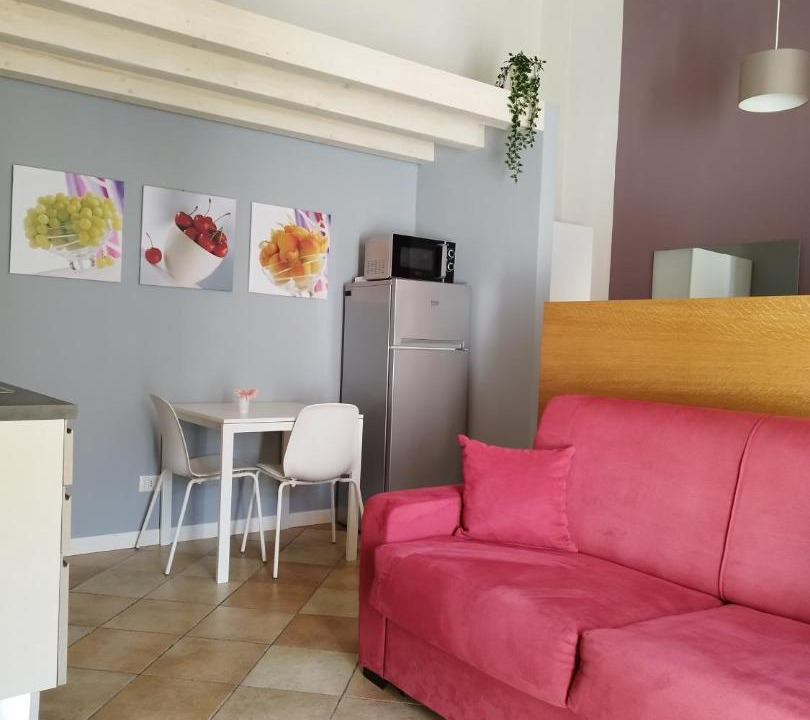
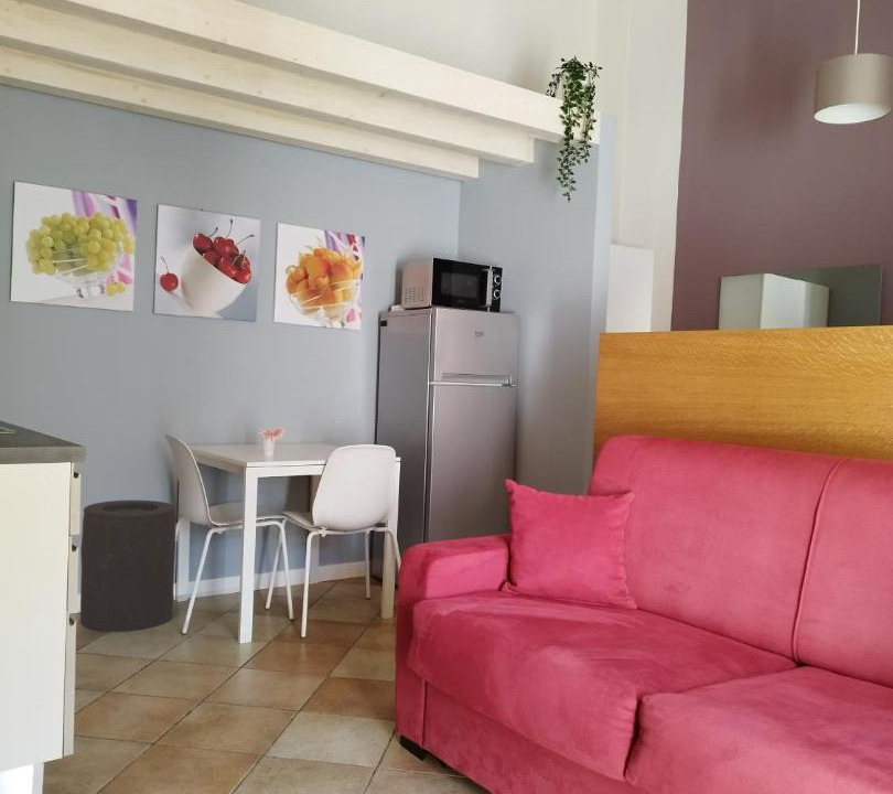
+ trash can (128, 562)
